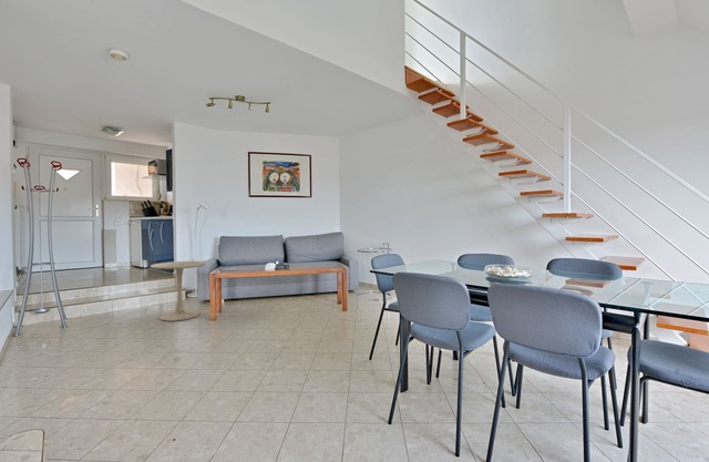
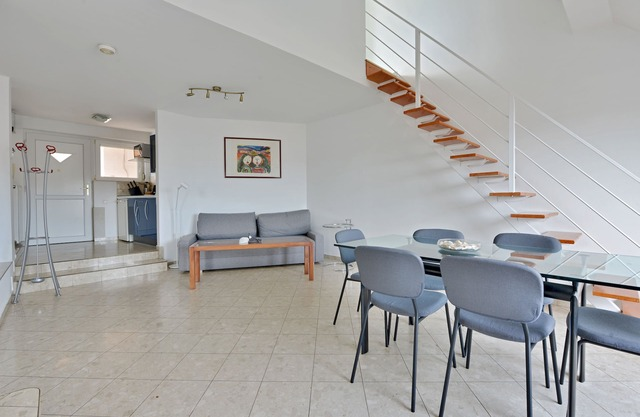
- side table (179, 289)
